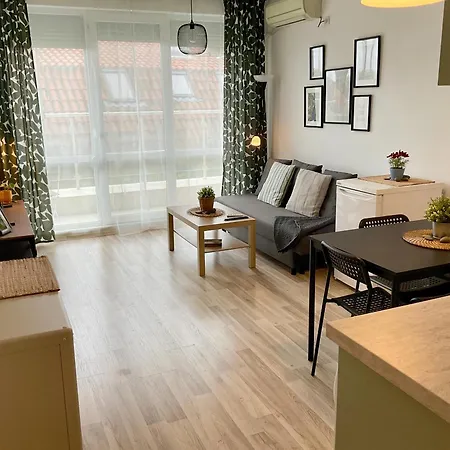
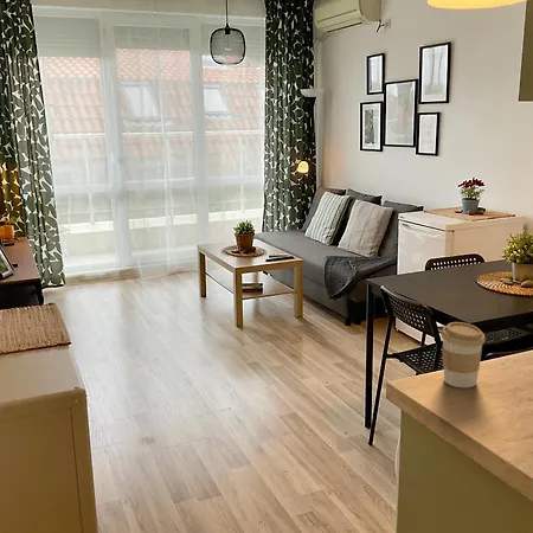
+ coffee cup (461, 354)
